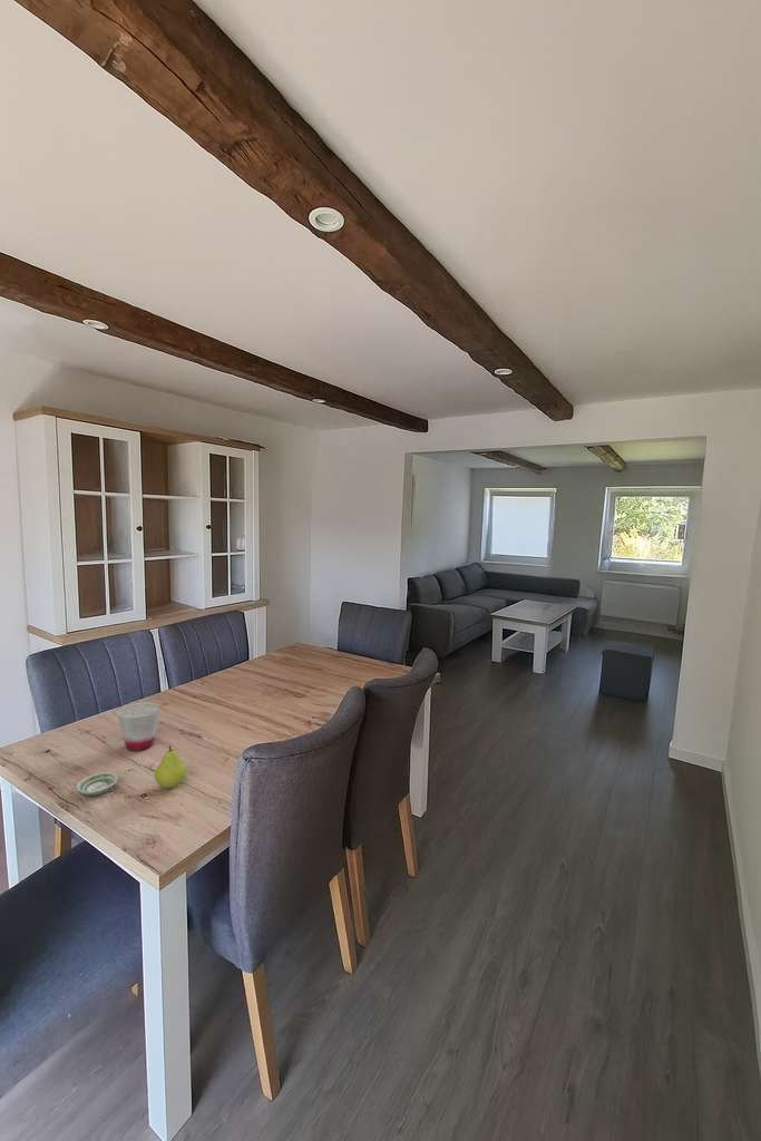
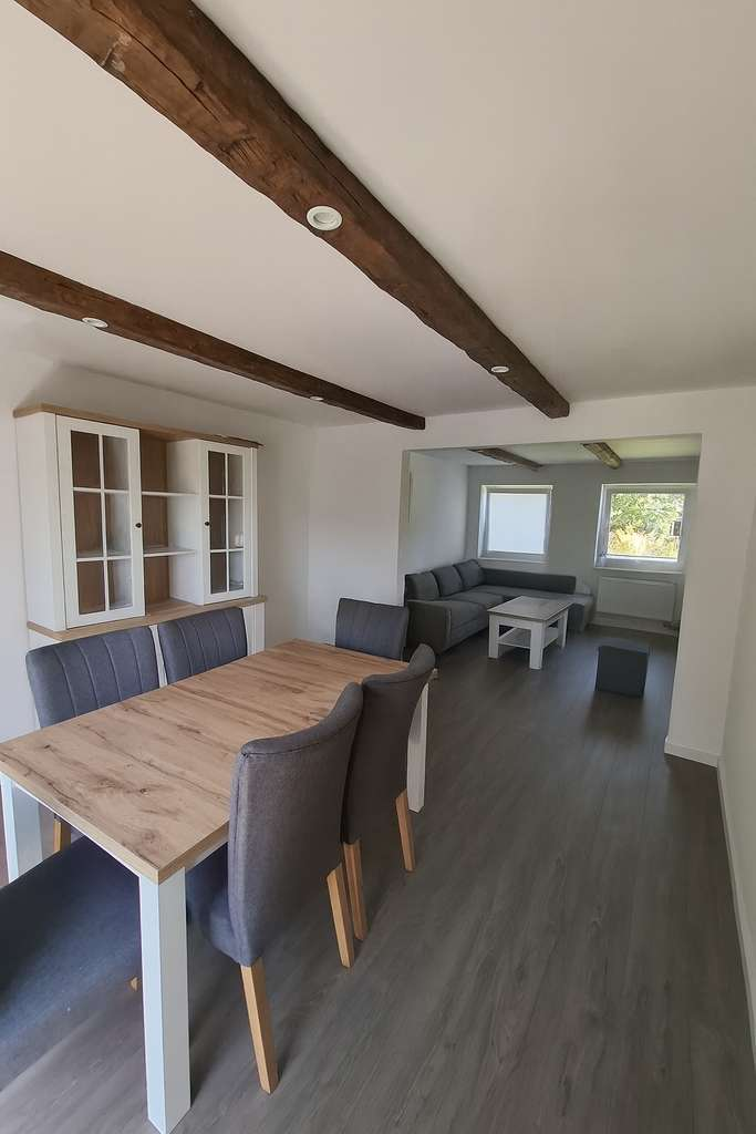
- cup (139, 728)
- saucer (97, 786)
- fruit (170, 764)
